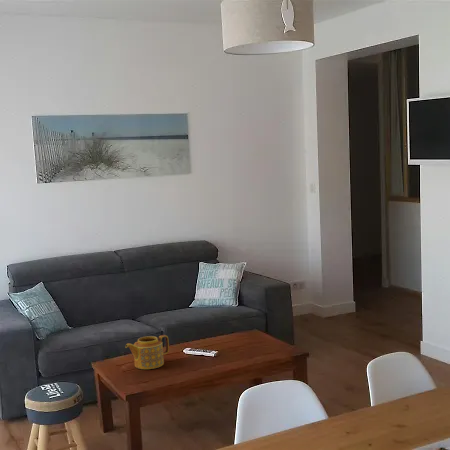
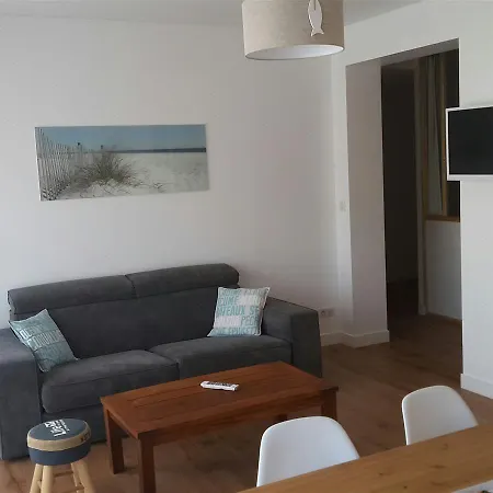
- teapot (147, 351)
